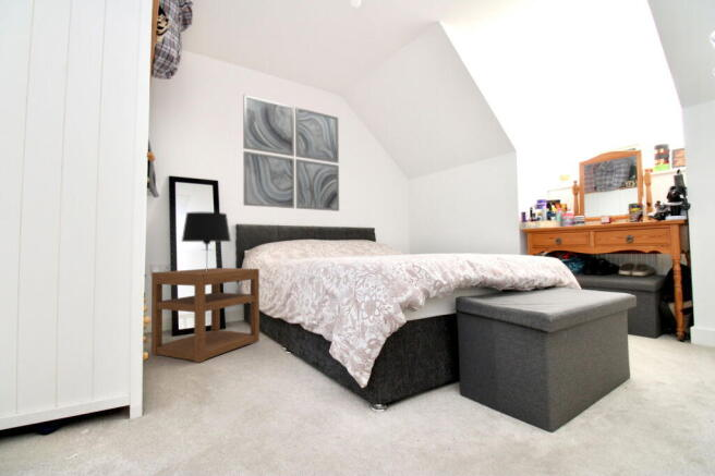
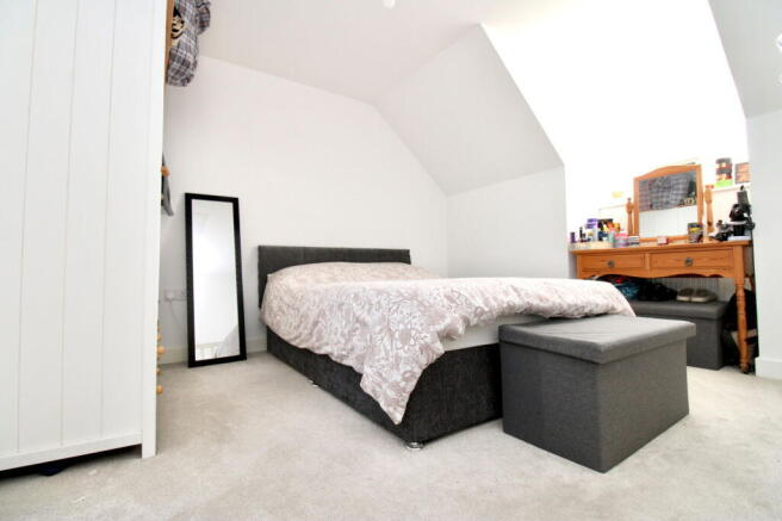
- wall art (295, 156)
- table lamp (206, 242)
- nightstand (208, 308)
